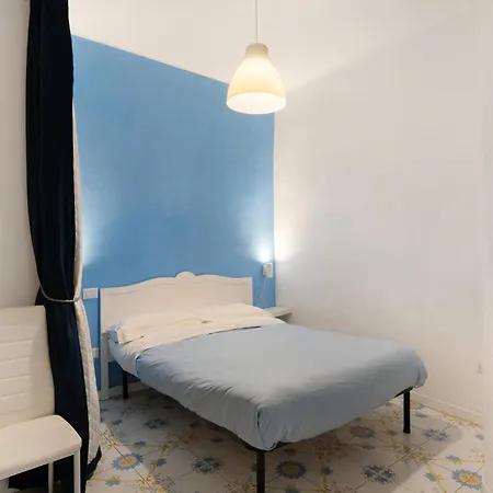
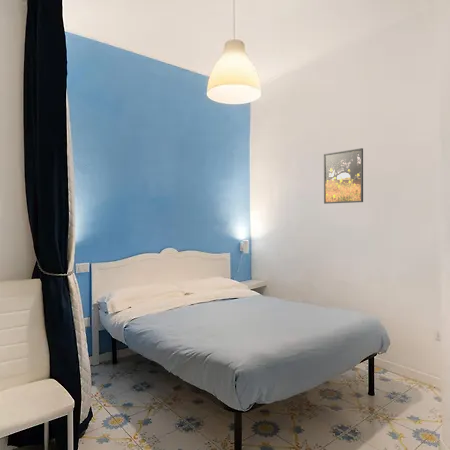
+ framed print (342, 177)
